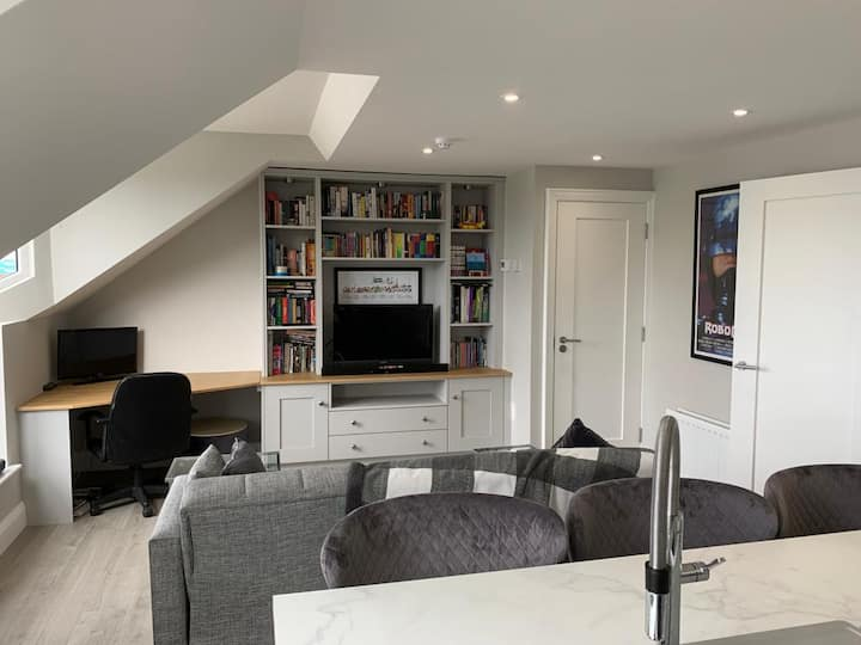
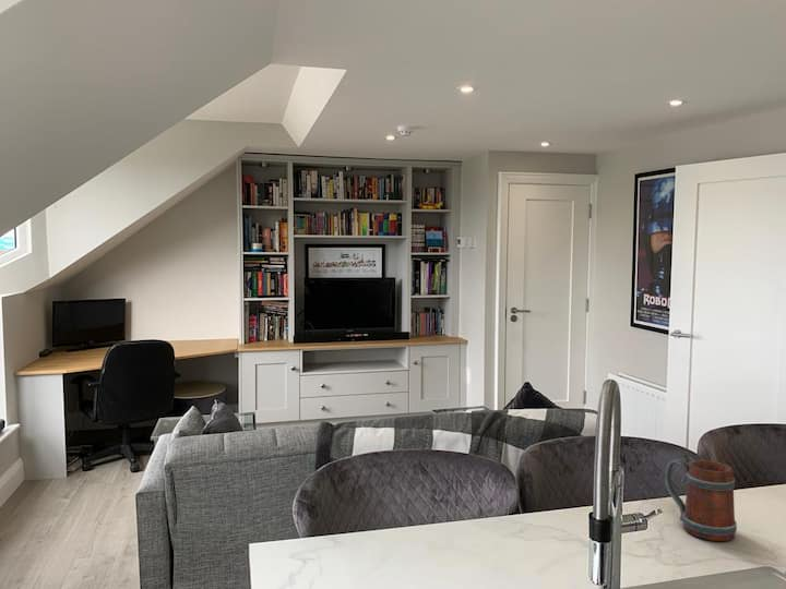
+ mug (699, 495)
